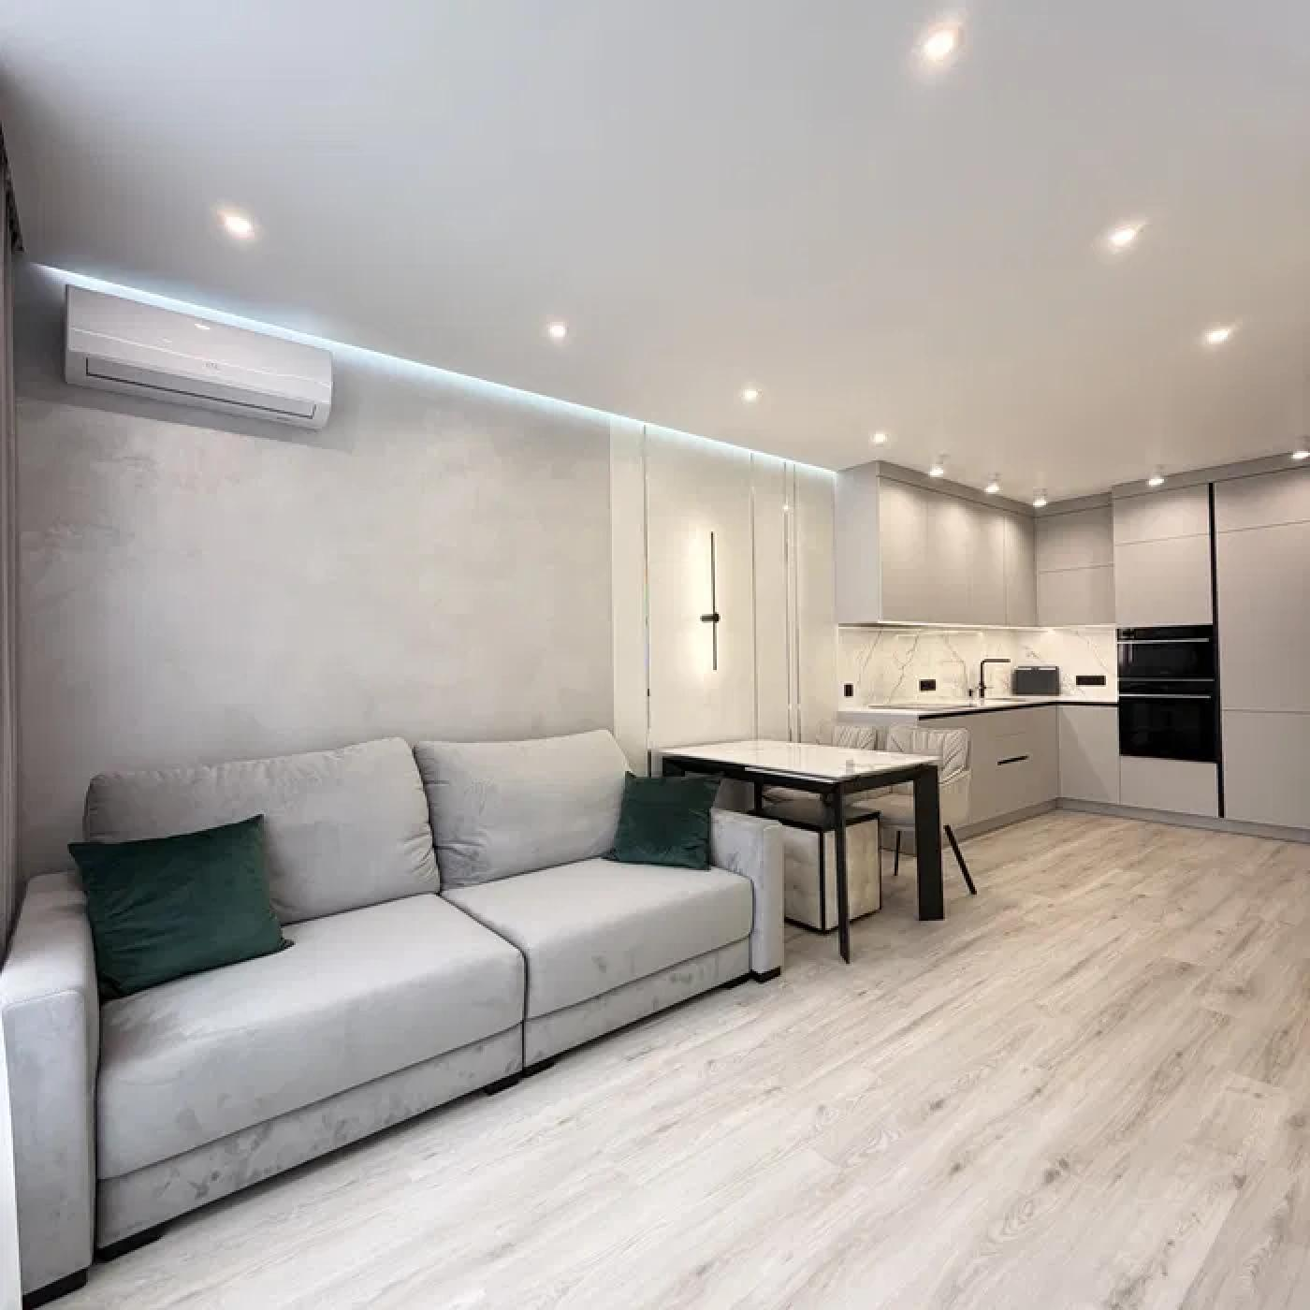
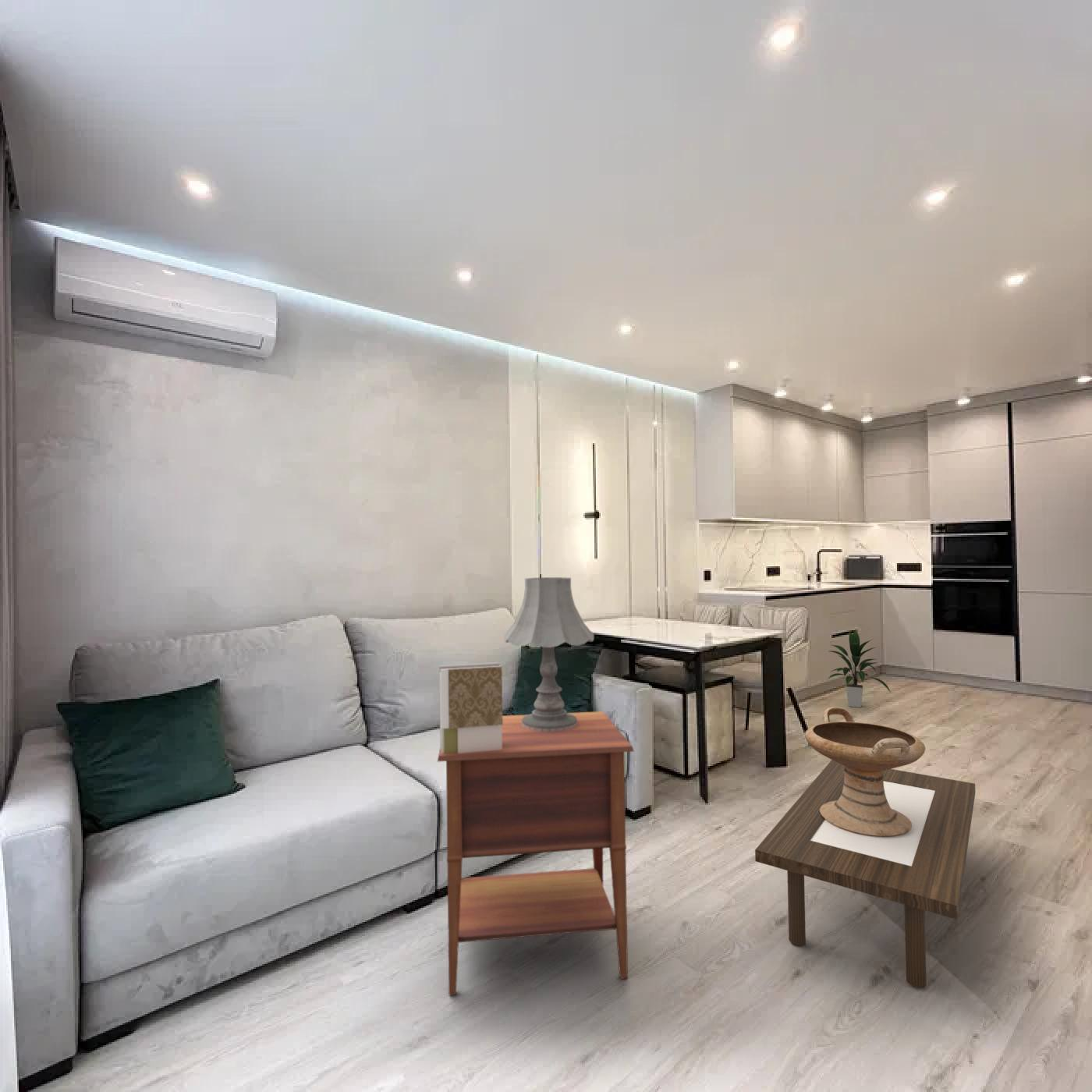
+ nightstand (532, 838)
+ indoor plant (856, 668)
+ coffee table (879, 853)
+ table lamp (549, 650)
+ decorative bowl (863, 769)
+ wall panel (470, 707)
